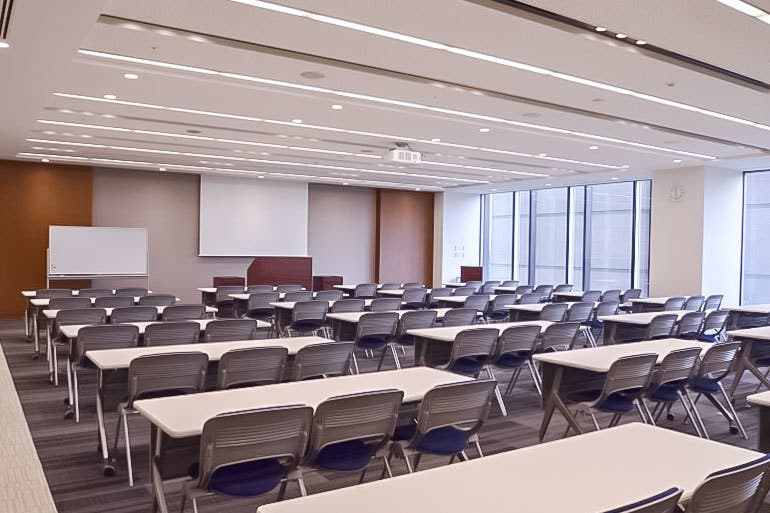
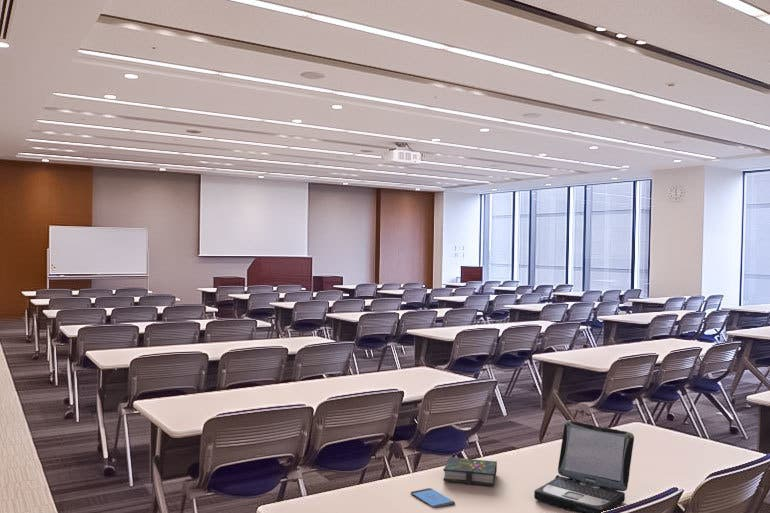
+ laptop (583, 465)
+ book (470, 470)
+ smartphone (432, 497)
